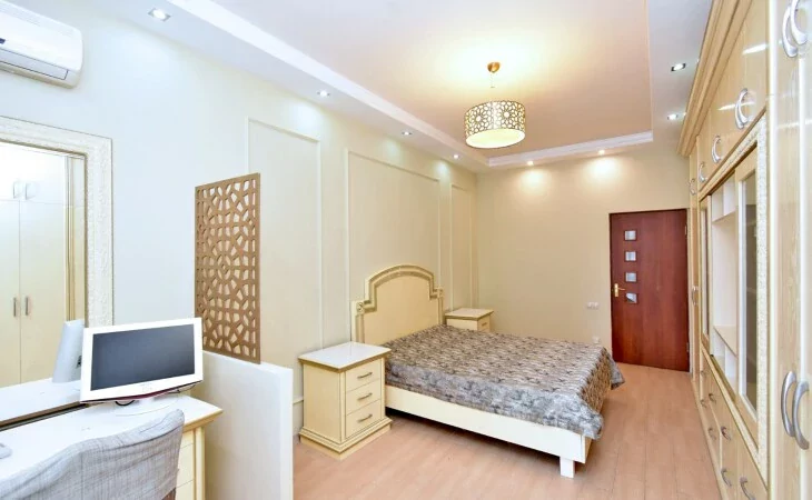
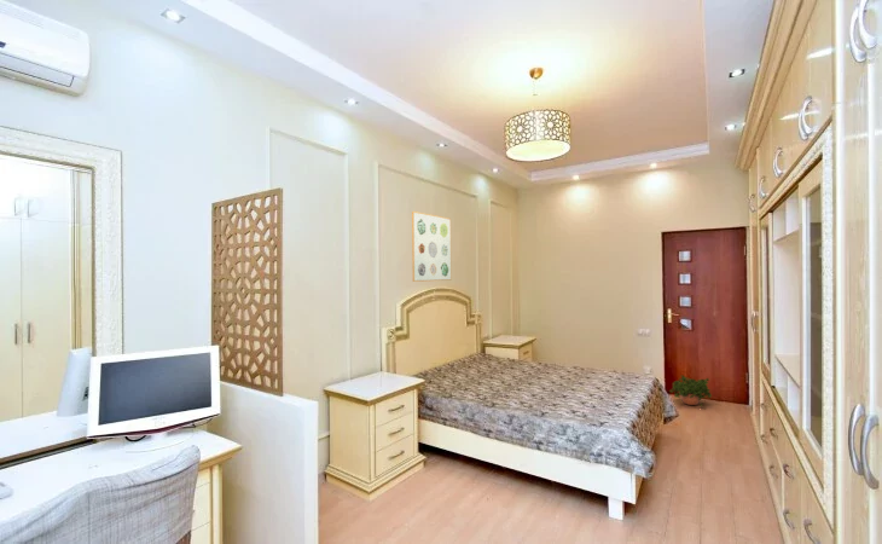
+ wall art (433, 248)
+ potted plant (690, 389)
